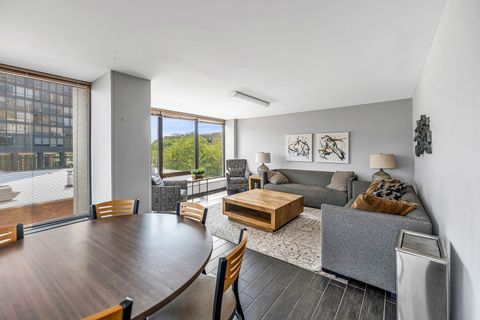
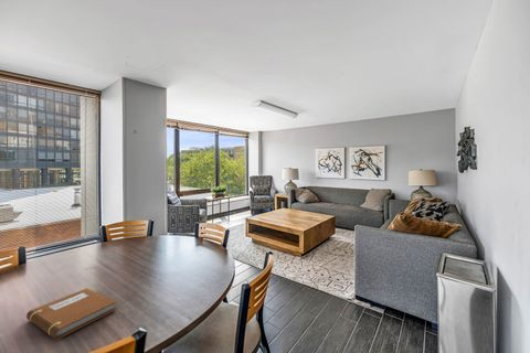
+ notebook (72, 310)
